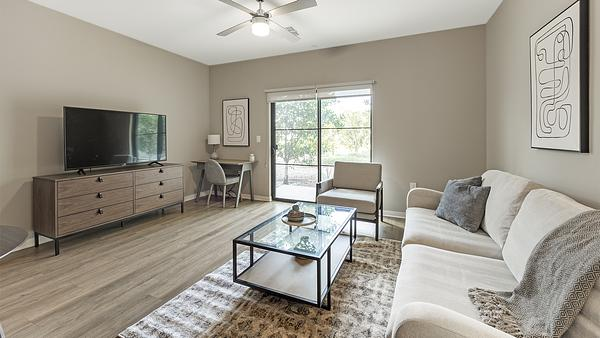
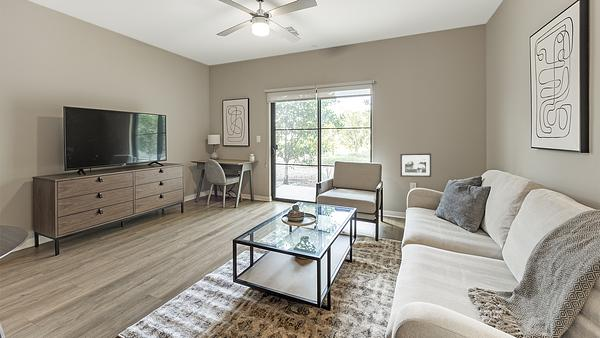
+ picture frame (415, 165)
